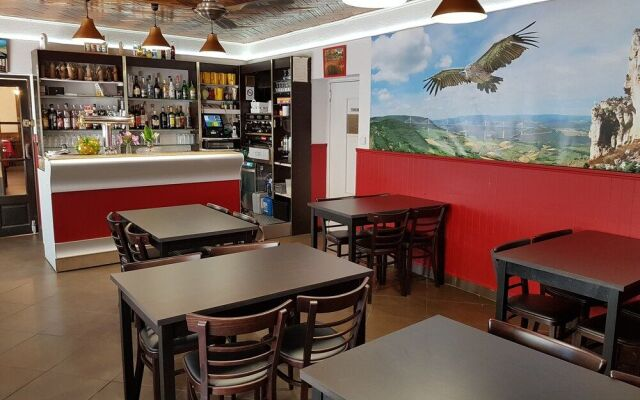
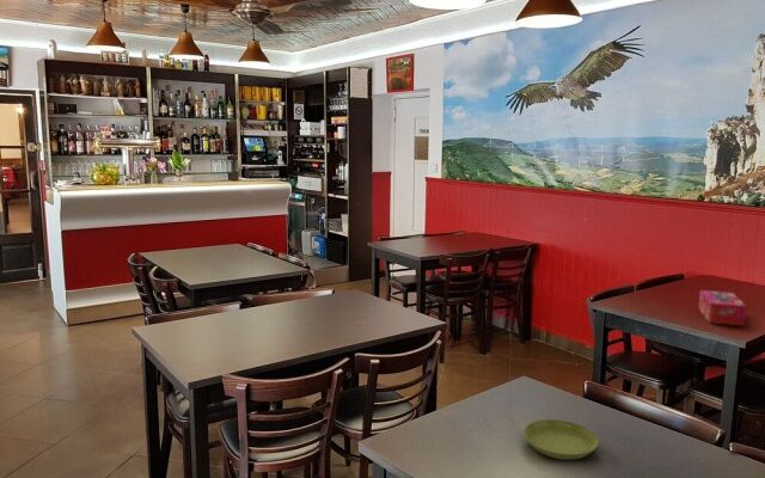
+ saucer (559, 440)
+ tissue box (721, 306)
